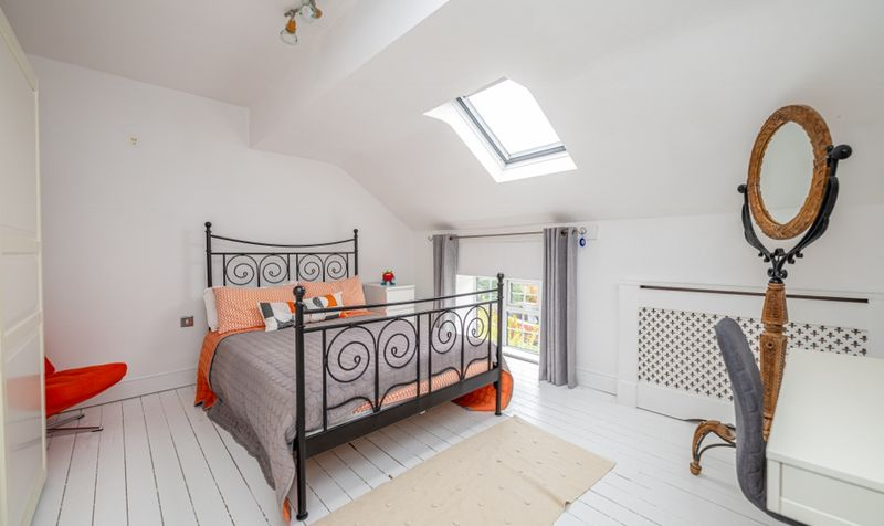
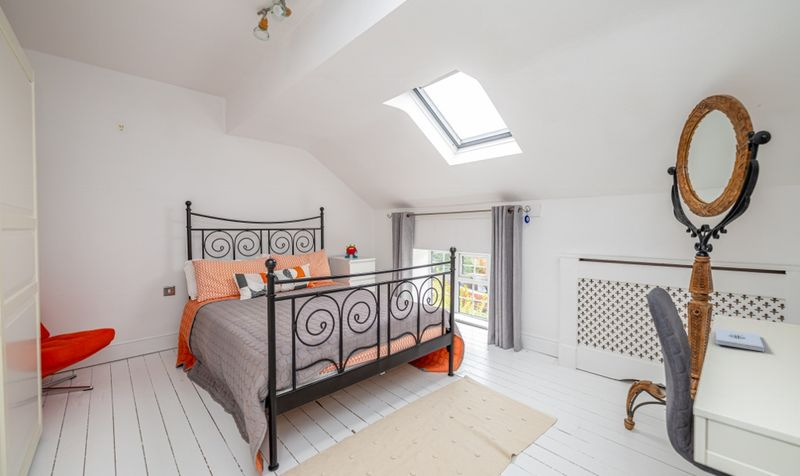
+ notepad (737, 338)
